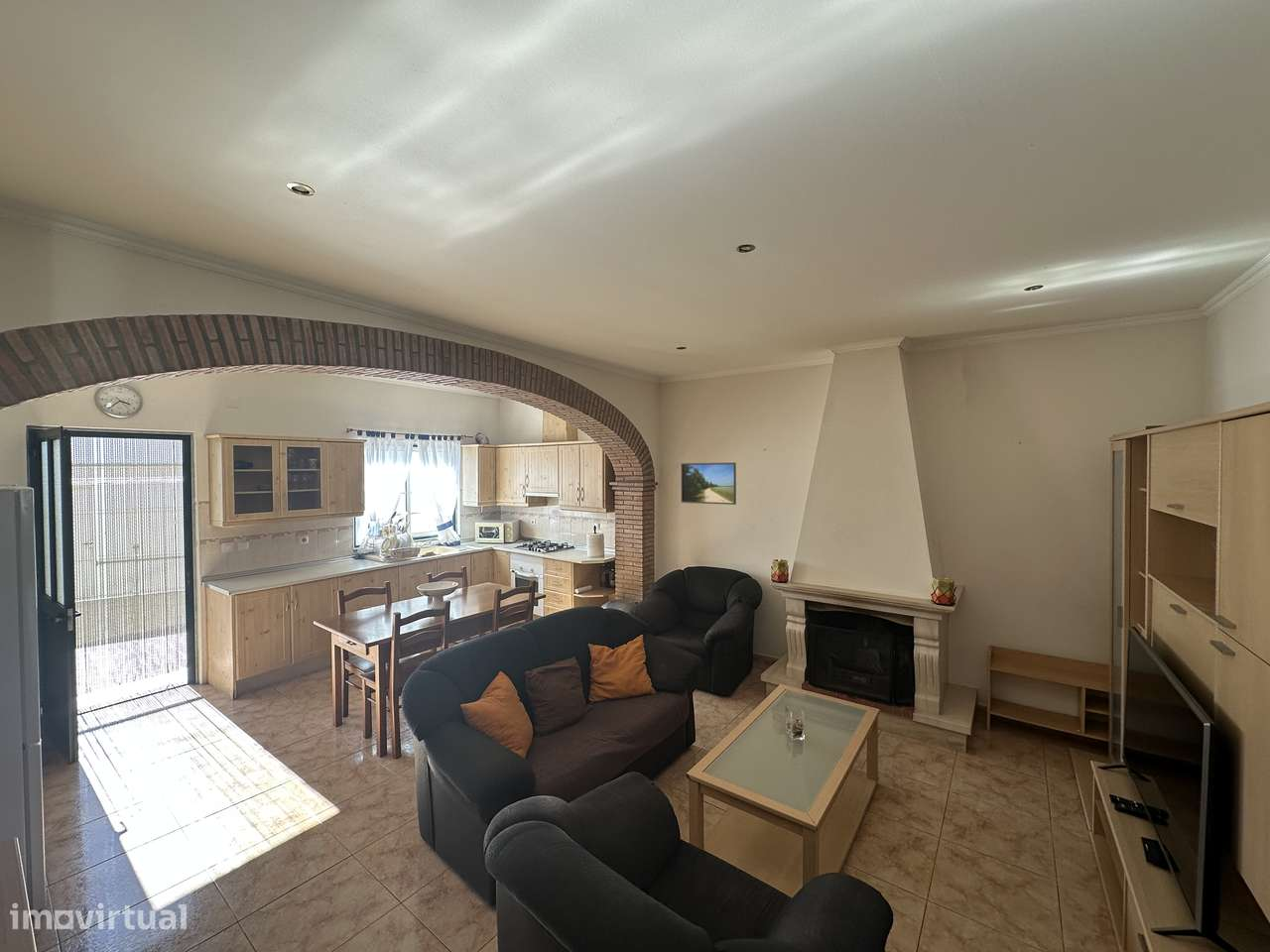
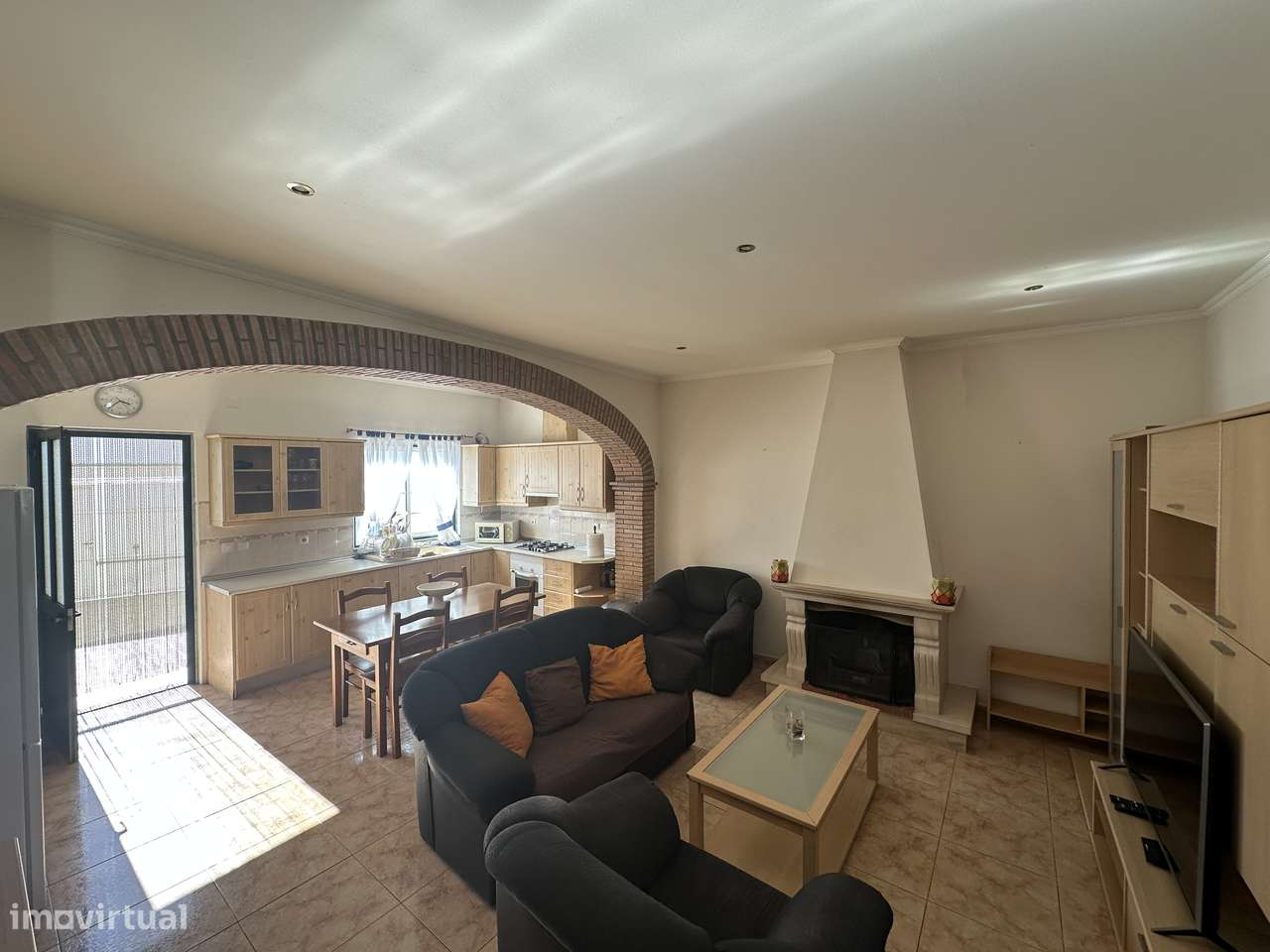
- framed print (707, 483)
